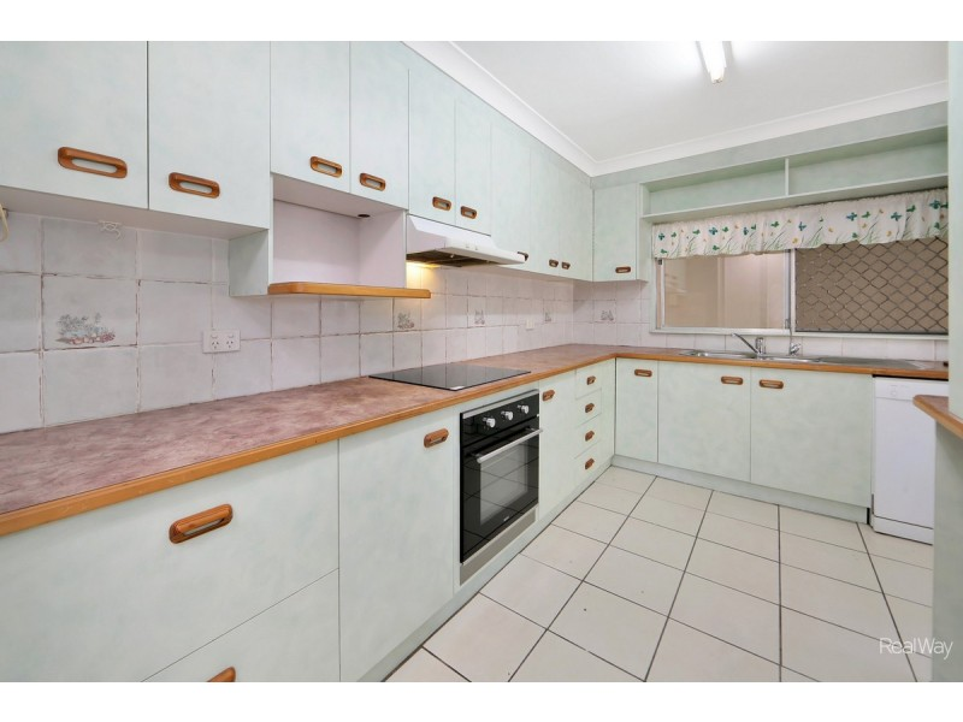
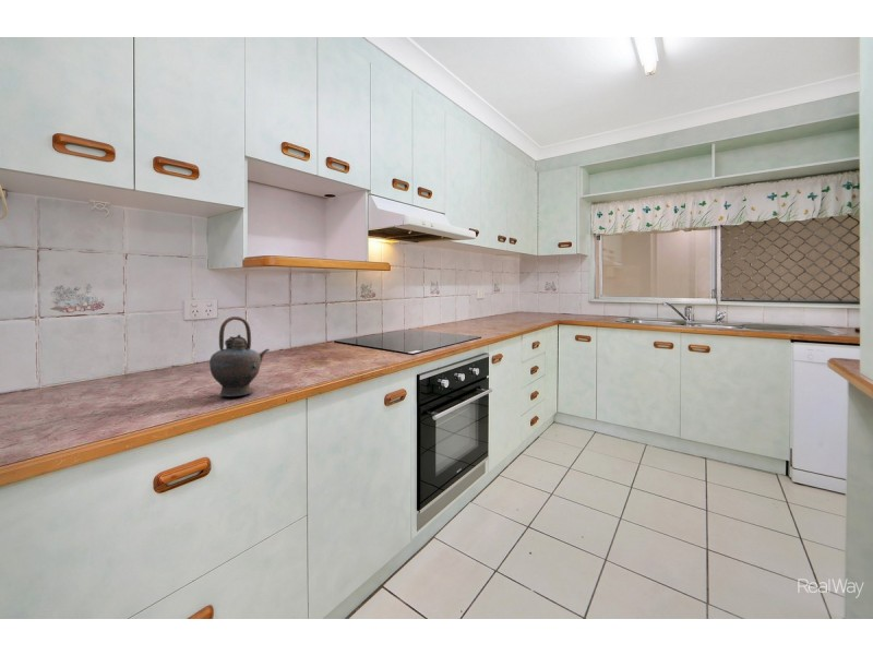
+ teapot (241, 355)
